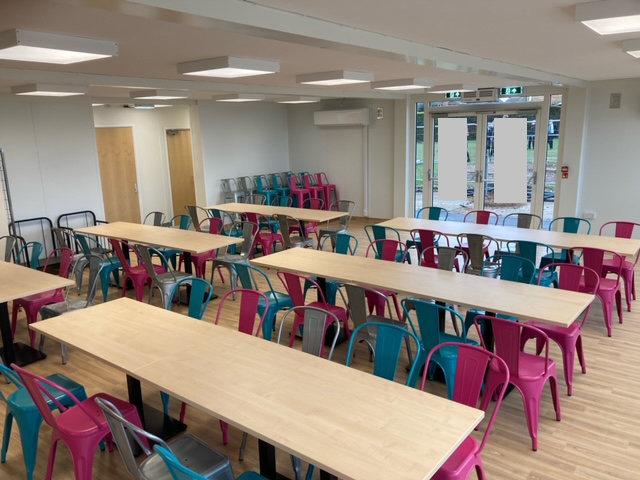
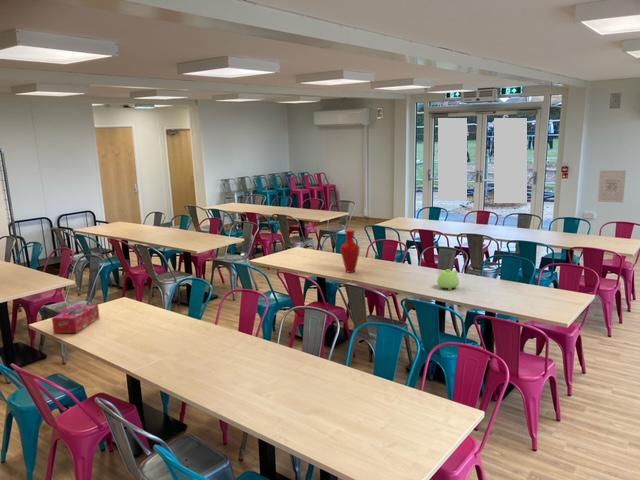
+ teapot (449, 278)
+ vase (350, 251)
+ tissue box (76, 318)
+ wall art (611, 186)
